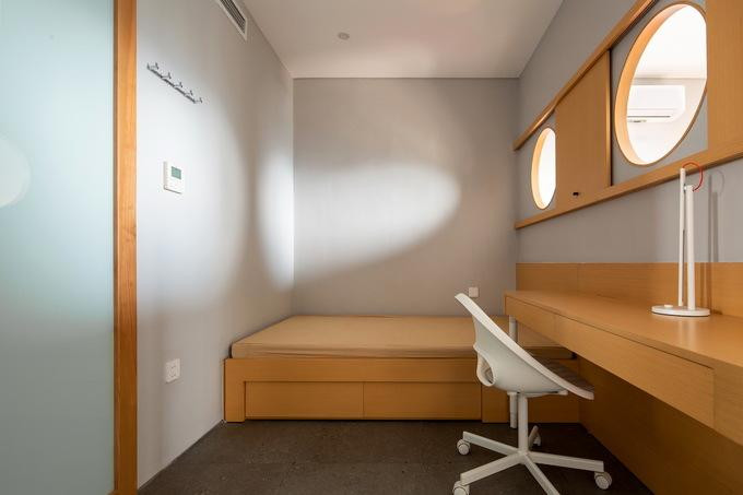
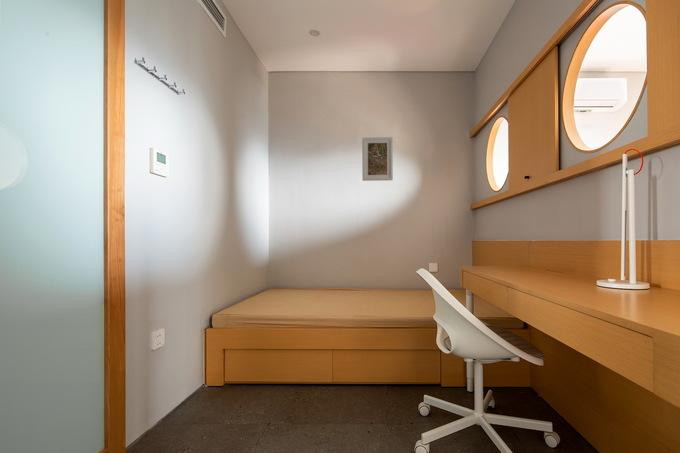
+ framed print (377, 159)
